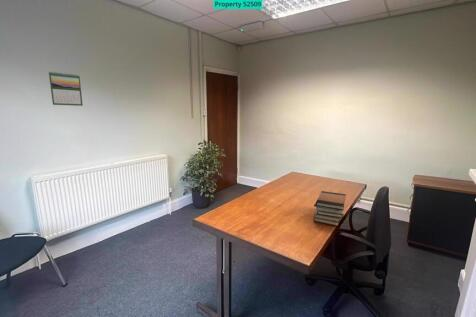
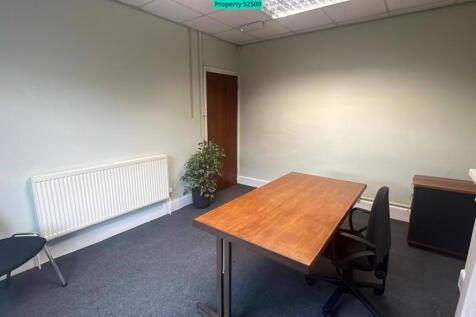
- calendar (66, 89)
- book stack (330, 207)
